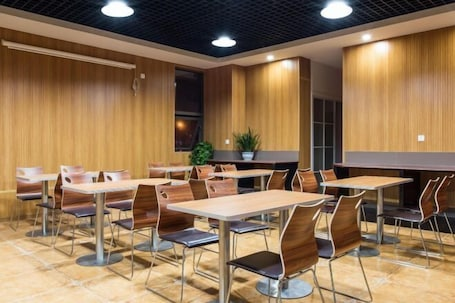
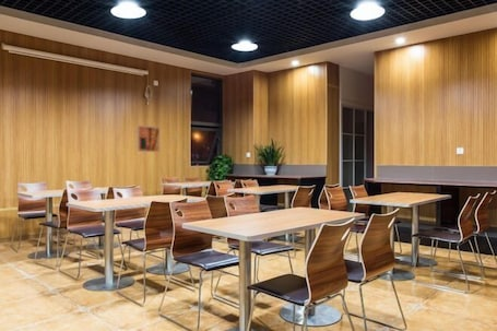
+ wall art (149, 139)
